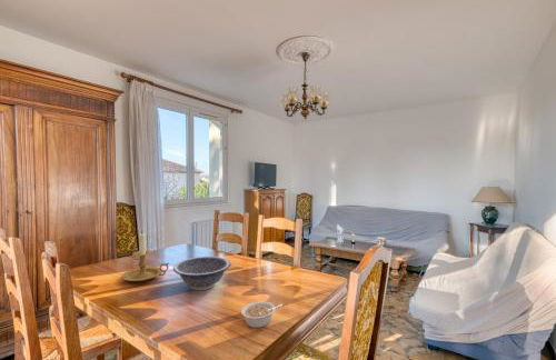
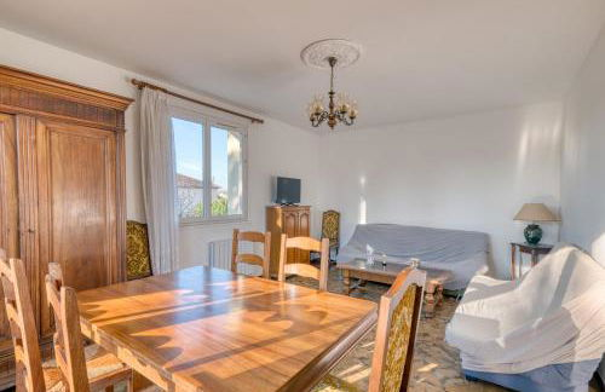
- candle holder (142, 254)
- decorative bowl (202, 274)
- legume (259, 313)
